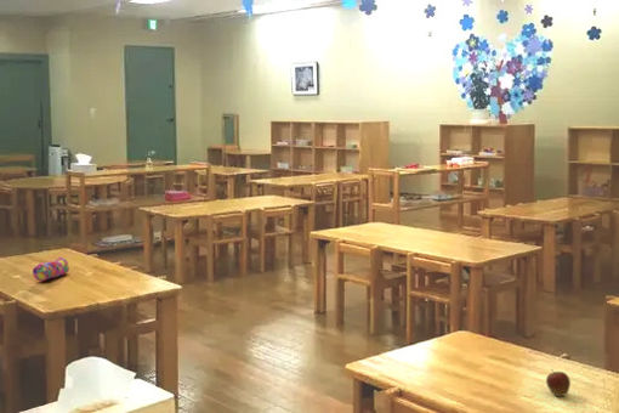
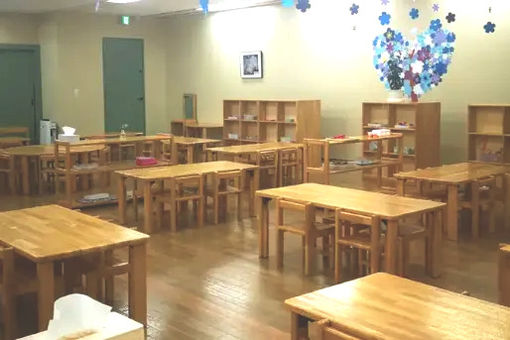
- pencil case (51, 268)
- fruit (557, 381)
